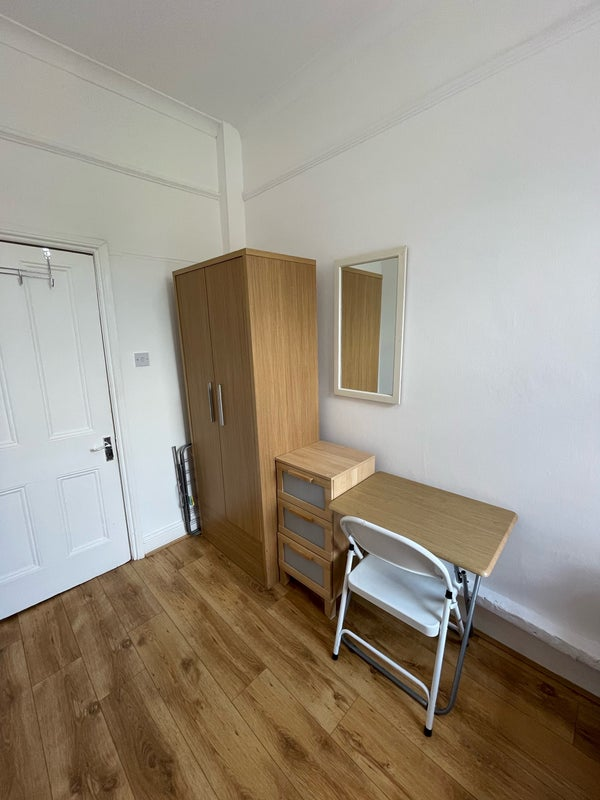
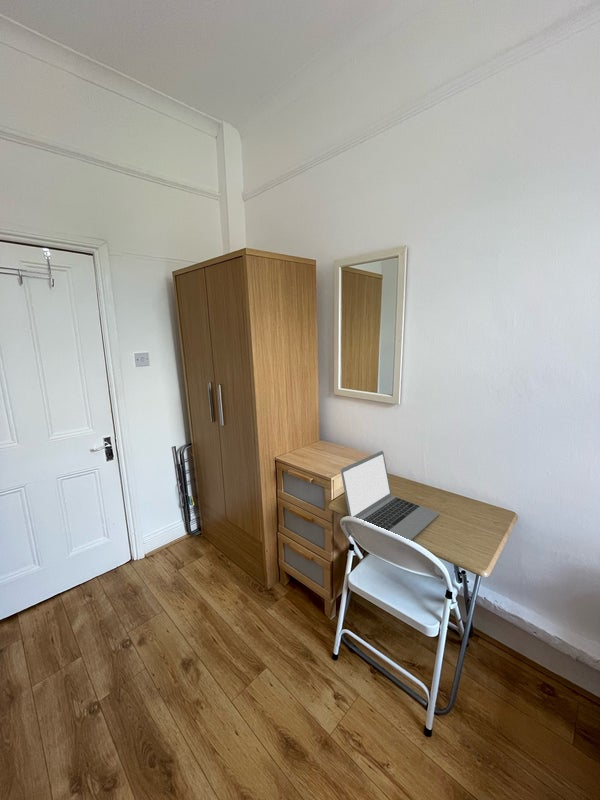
+ laptop (390, 492)
